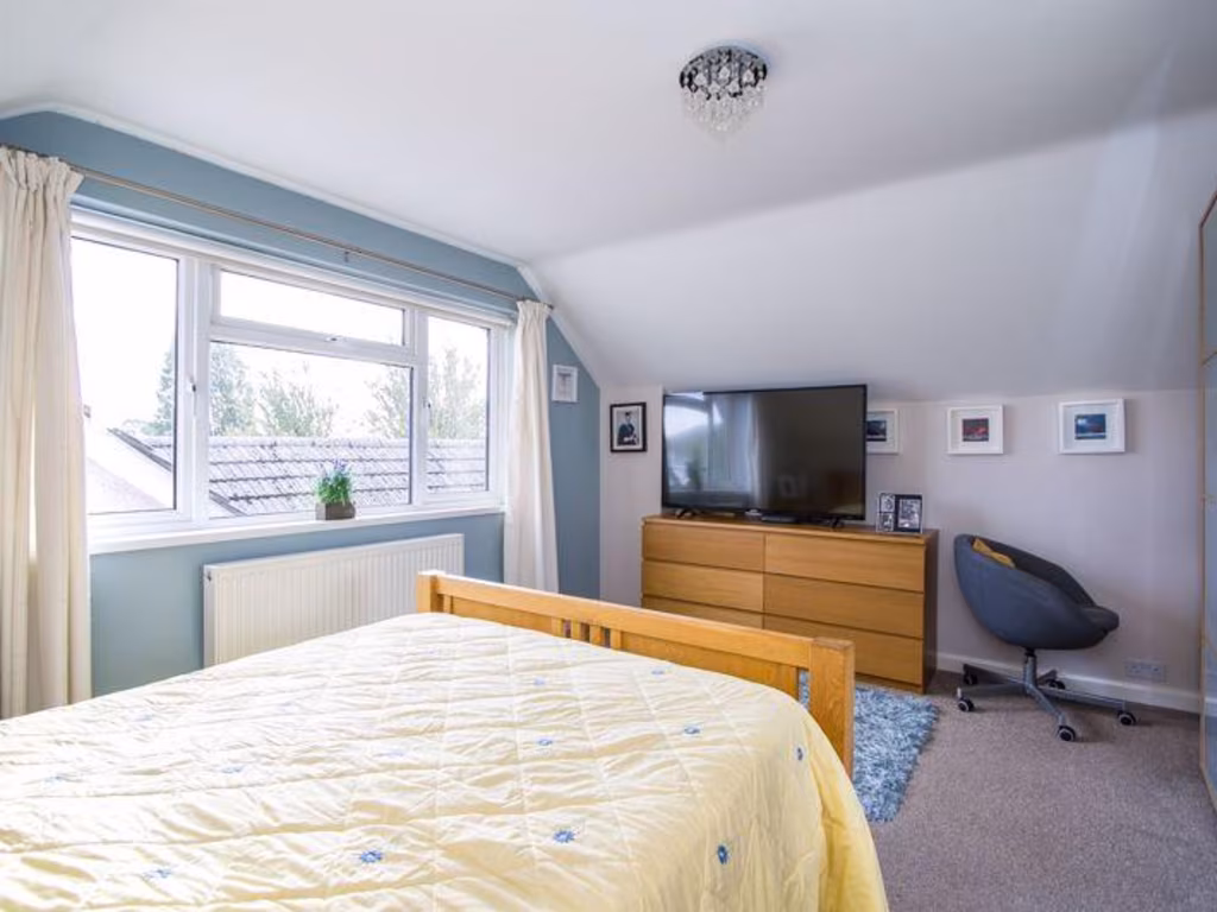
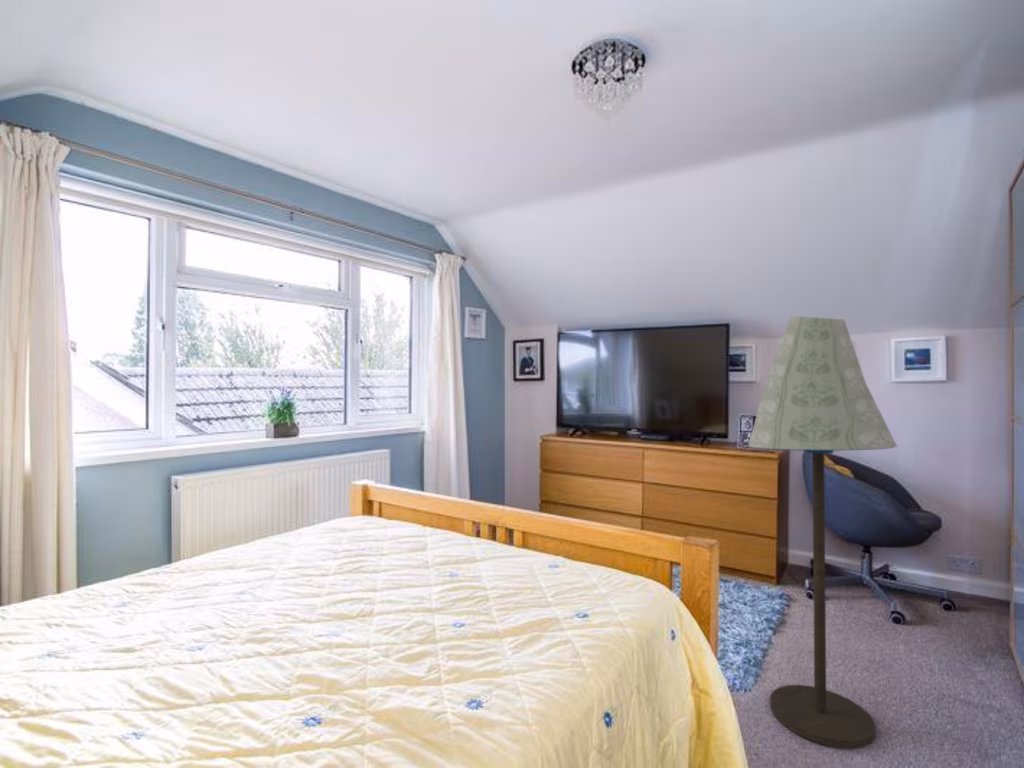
+ floor lamp (818, 514)
